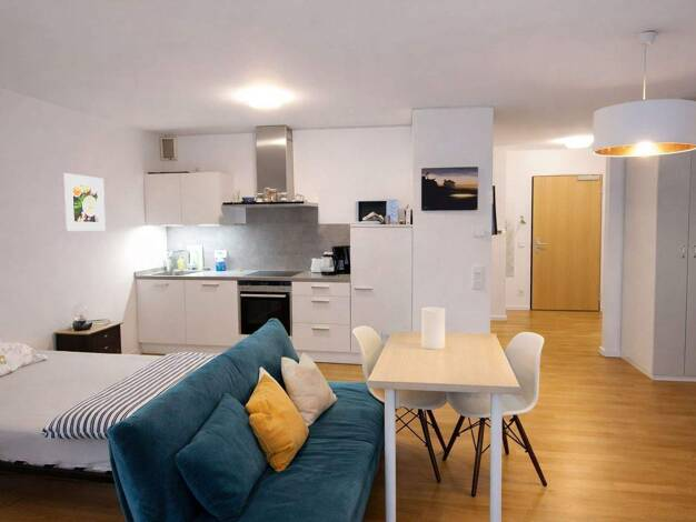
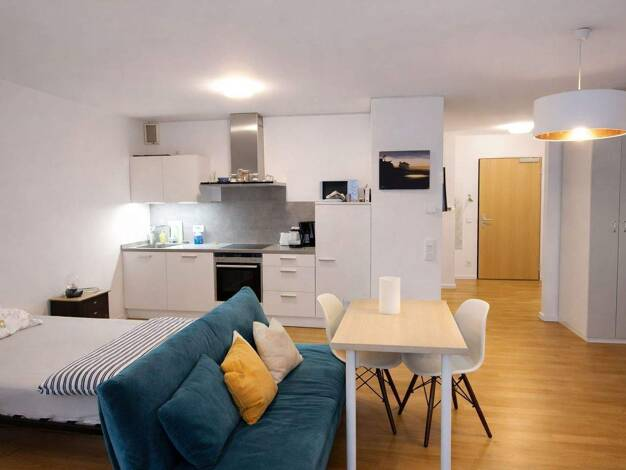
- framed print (84, 203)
